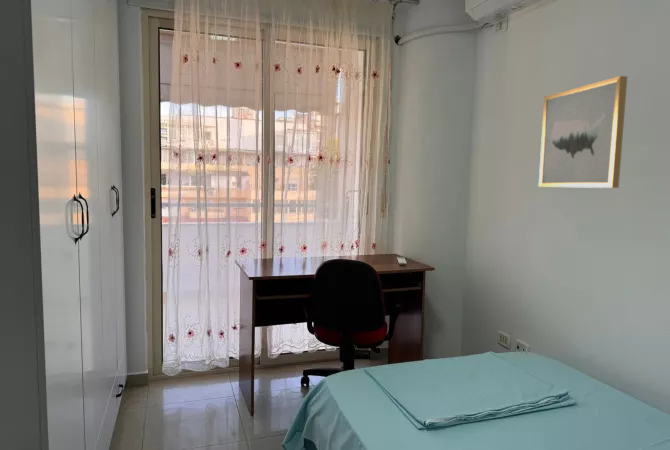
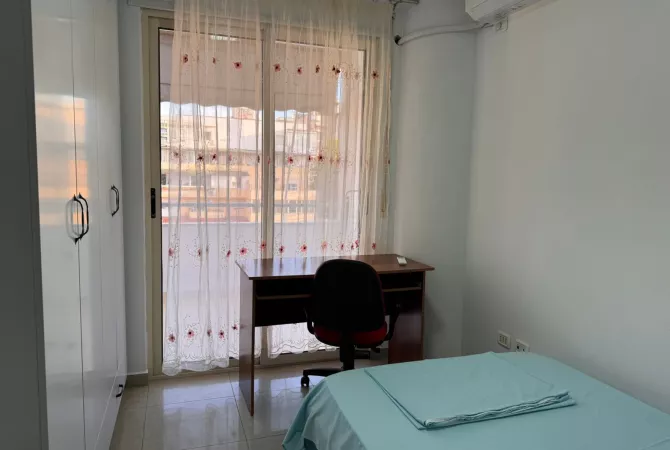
- wall art (577, 137)
